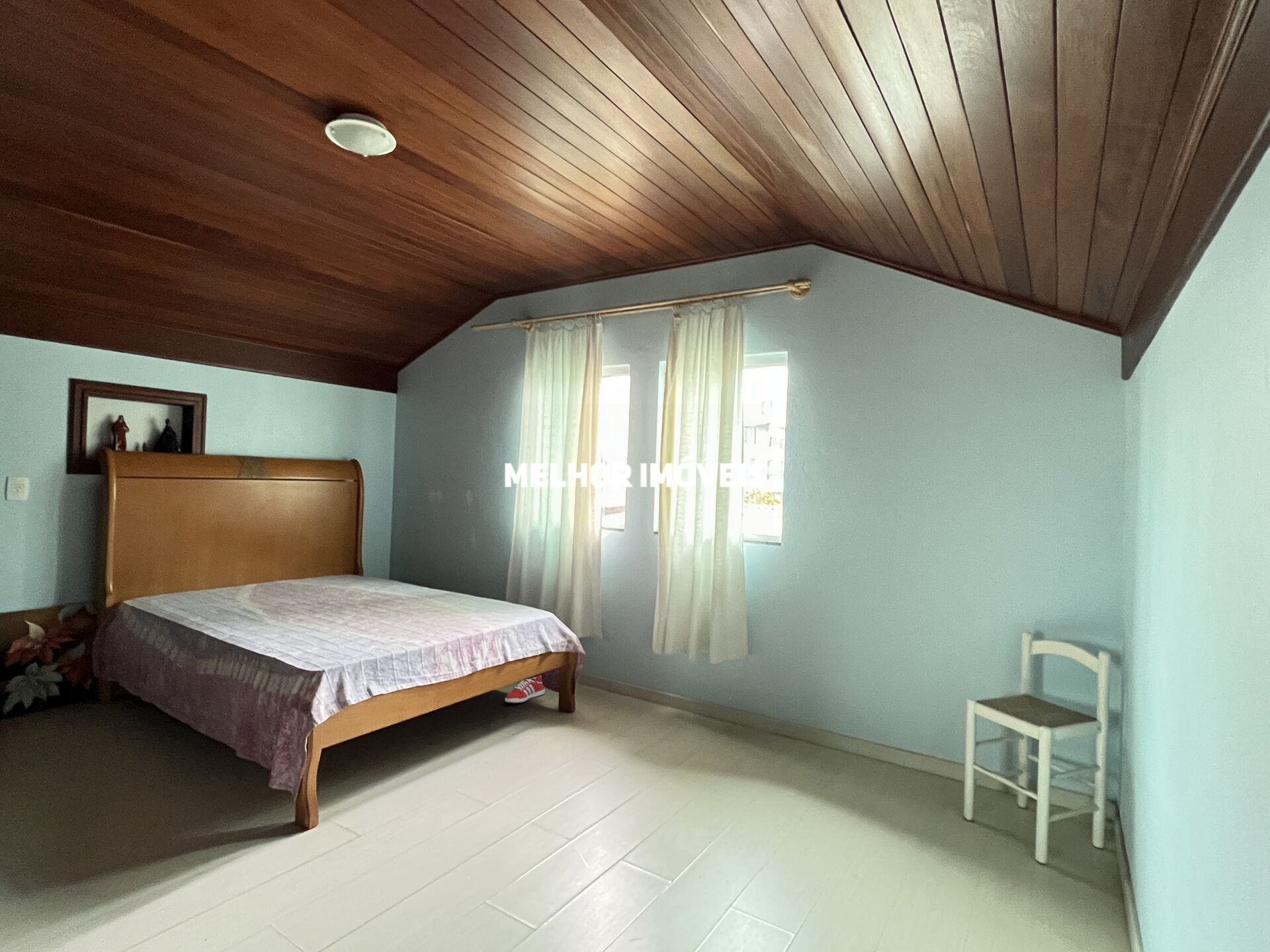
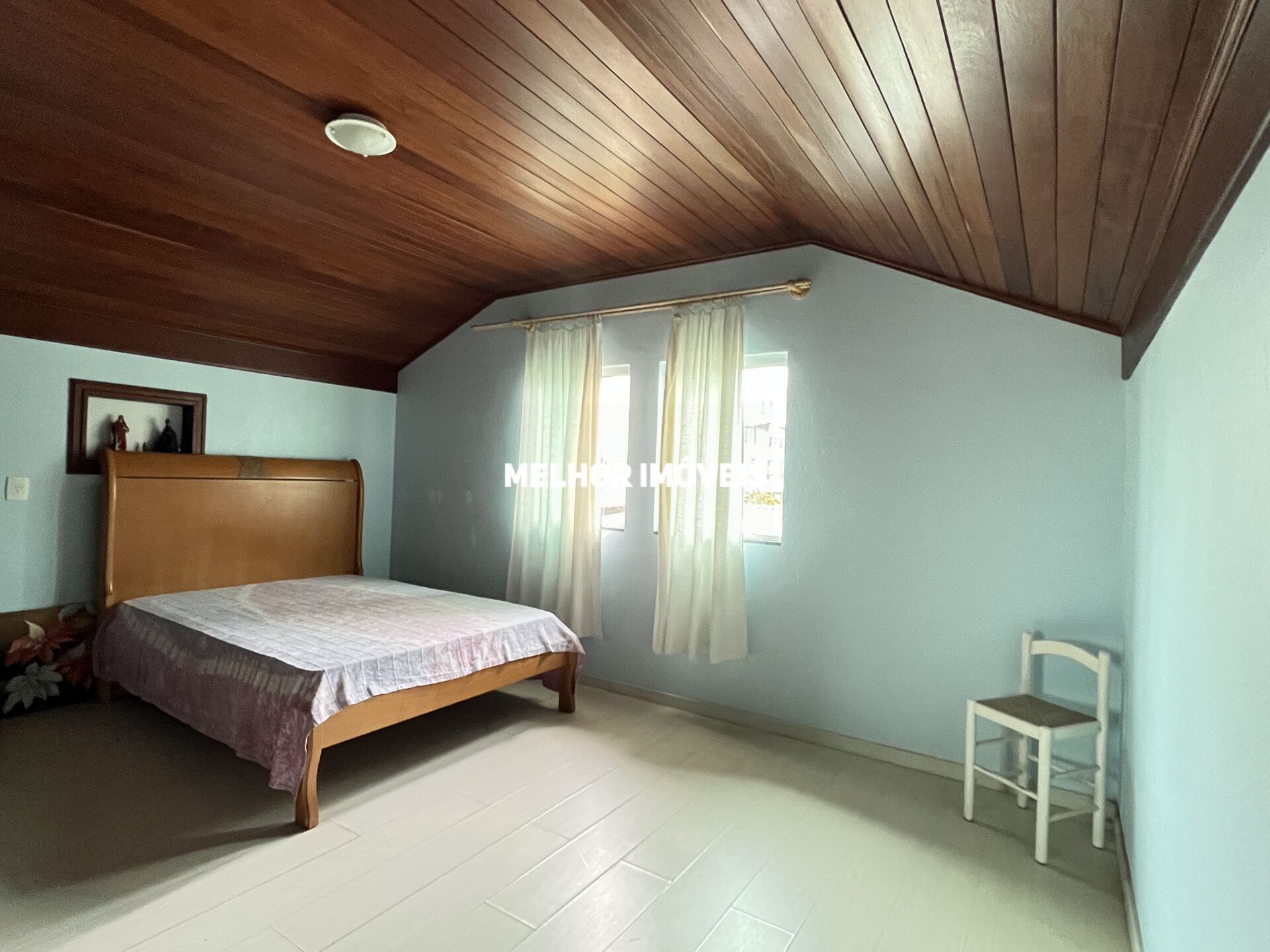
- sneaker (525, 684)
